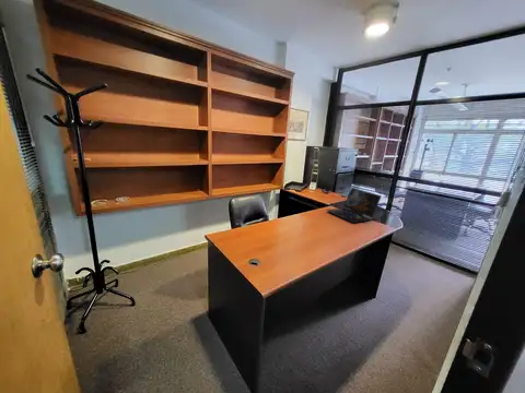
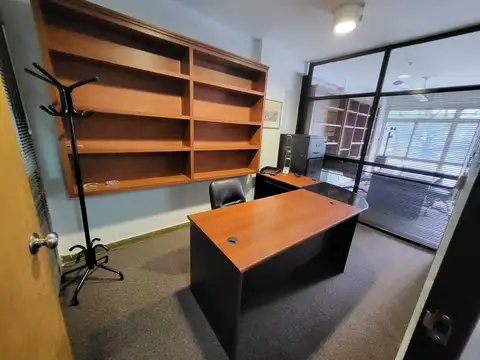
- laptop (352, 203)
